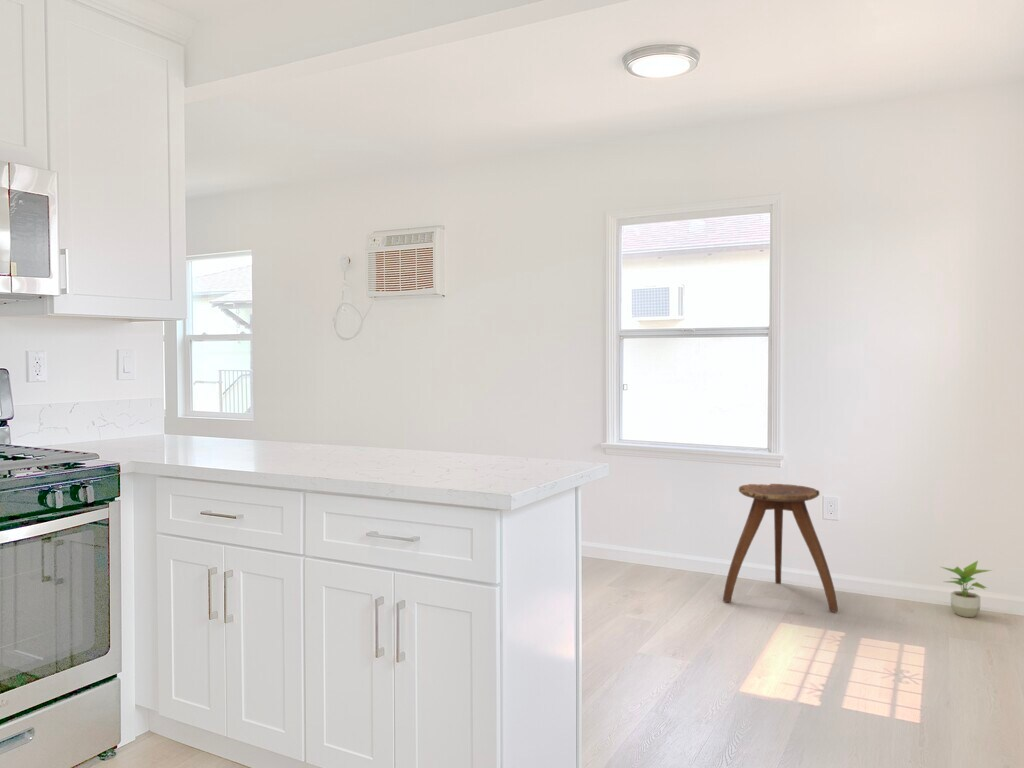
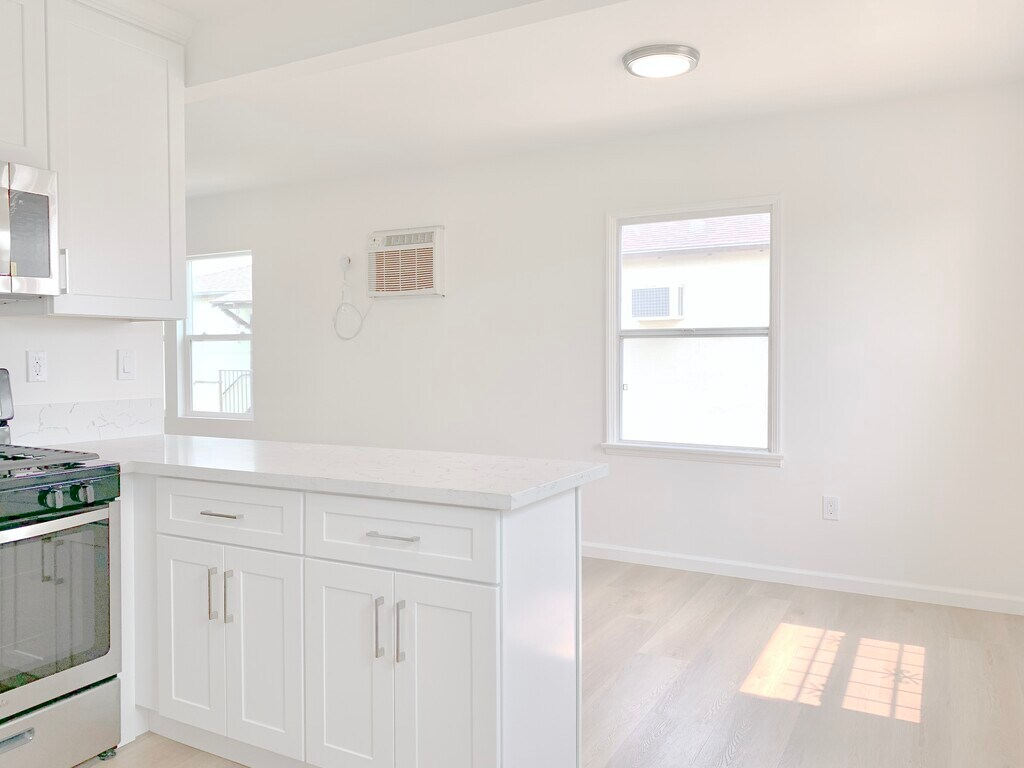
- potted plant (964, 587)
- stool (781, 542)
